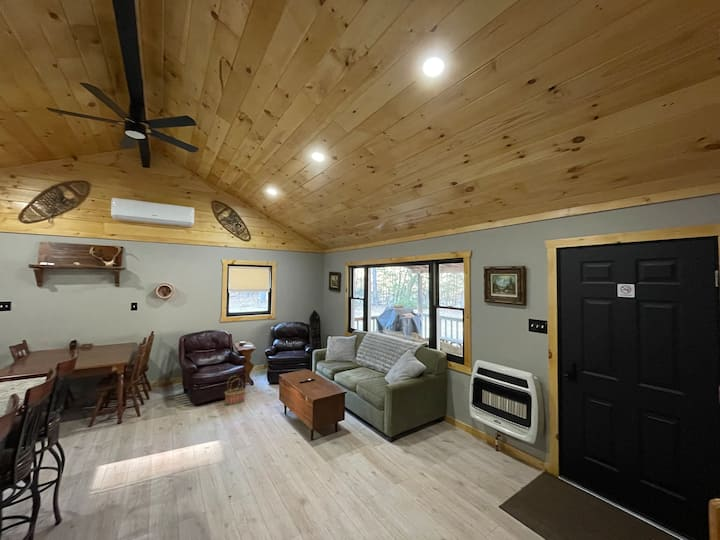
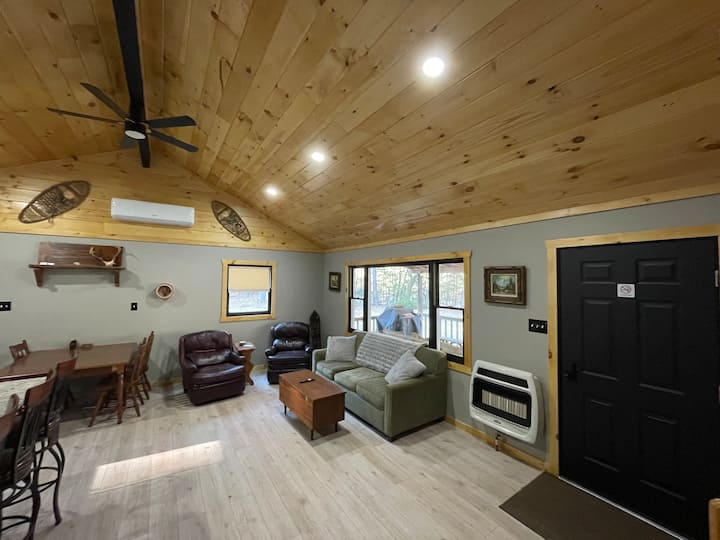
- basket (235, 389)
